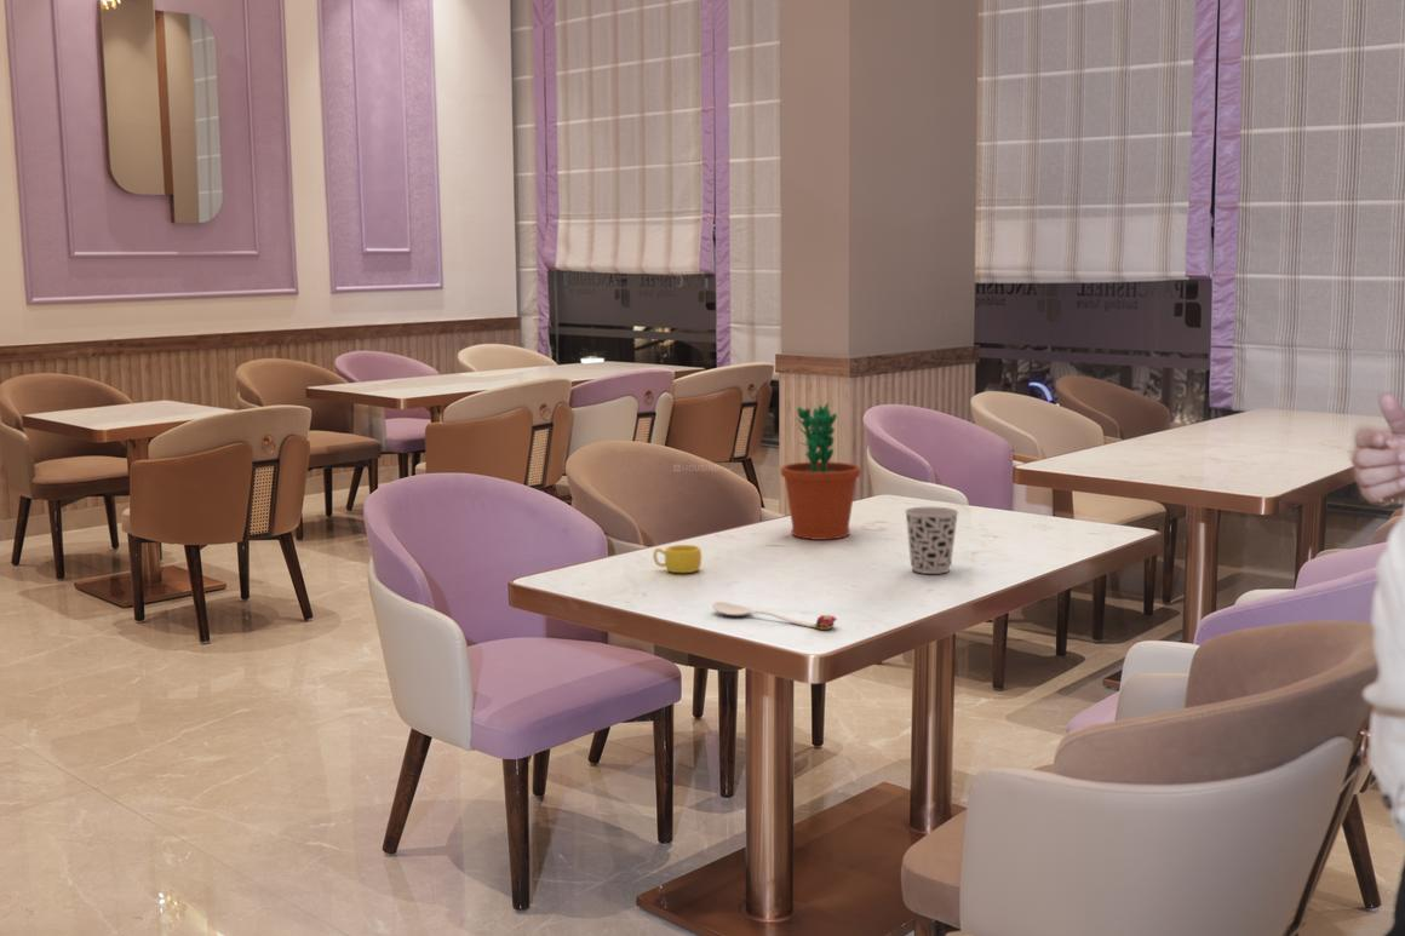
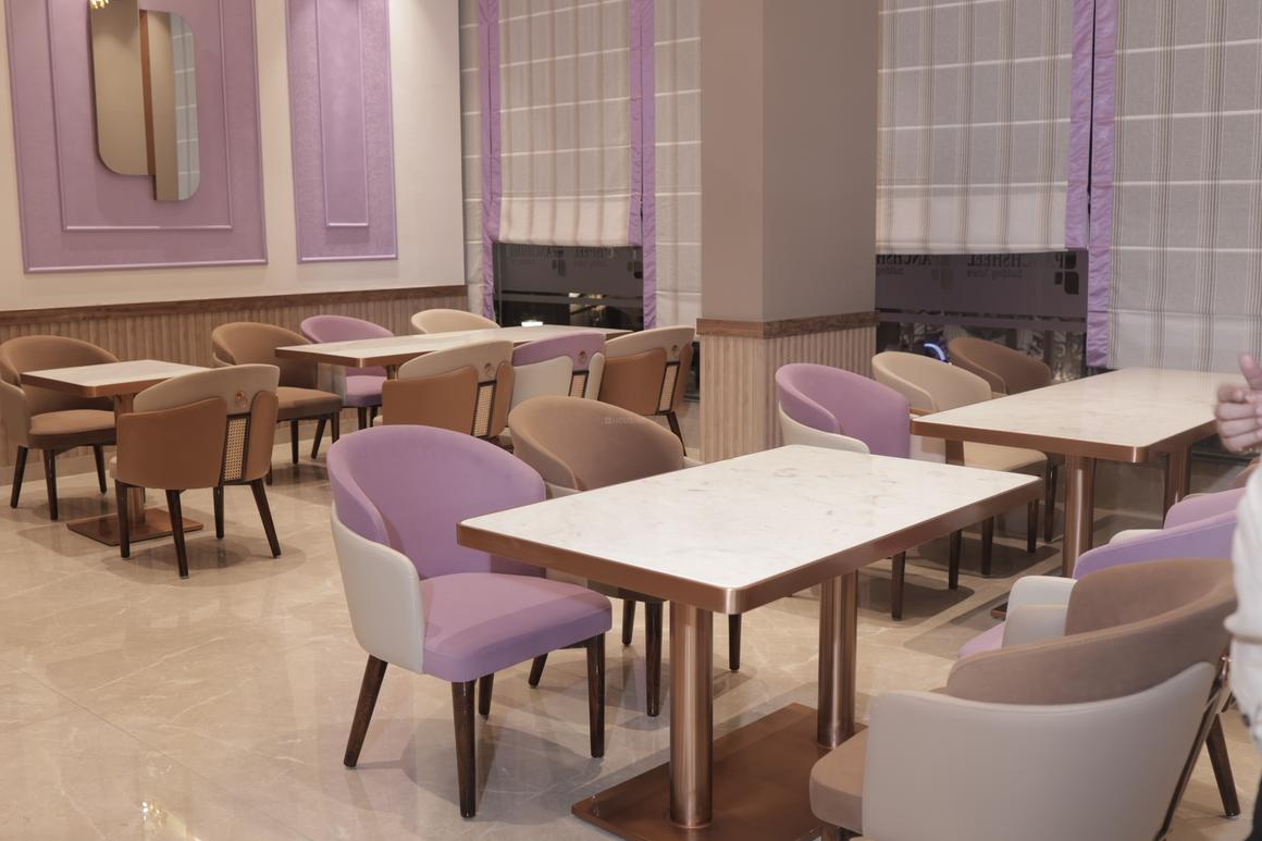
- spoon (773, 614)
- flower pot (820, 470)
- cup (677, 558)
- cup (930, 540)
